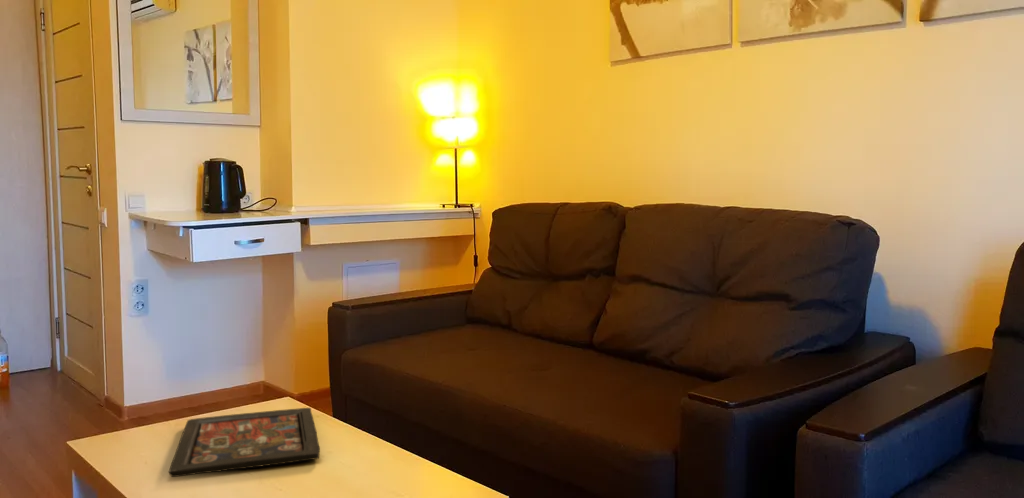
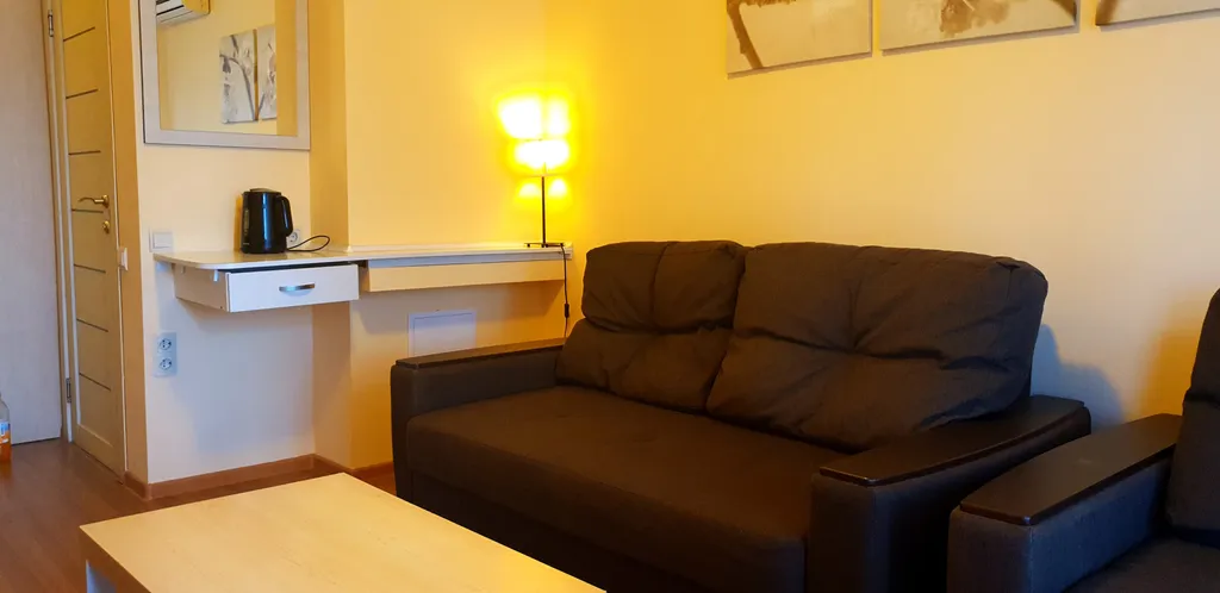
- decorative tray (248, 437)
